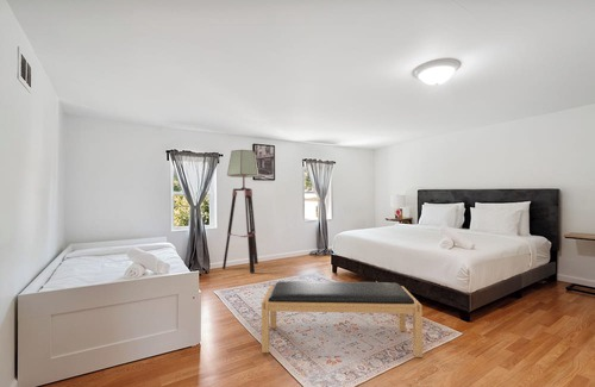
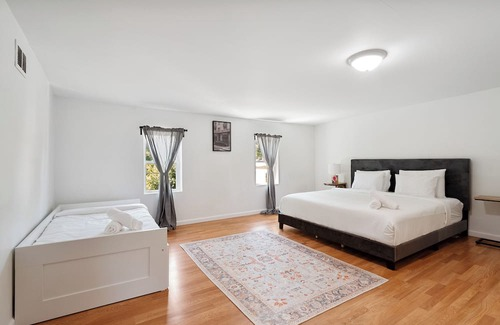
- bench (338, 311)
- floor lamp (245, 208)
